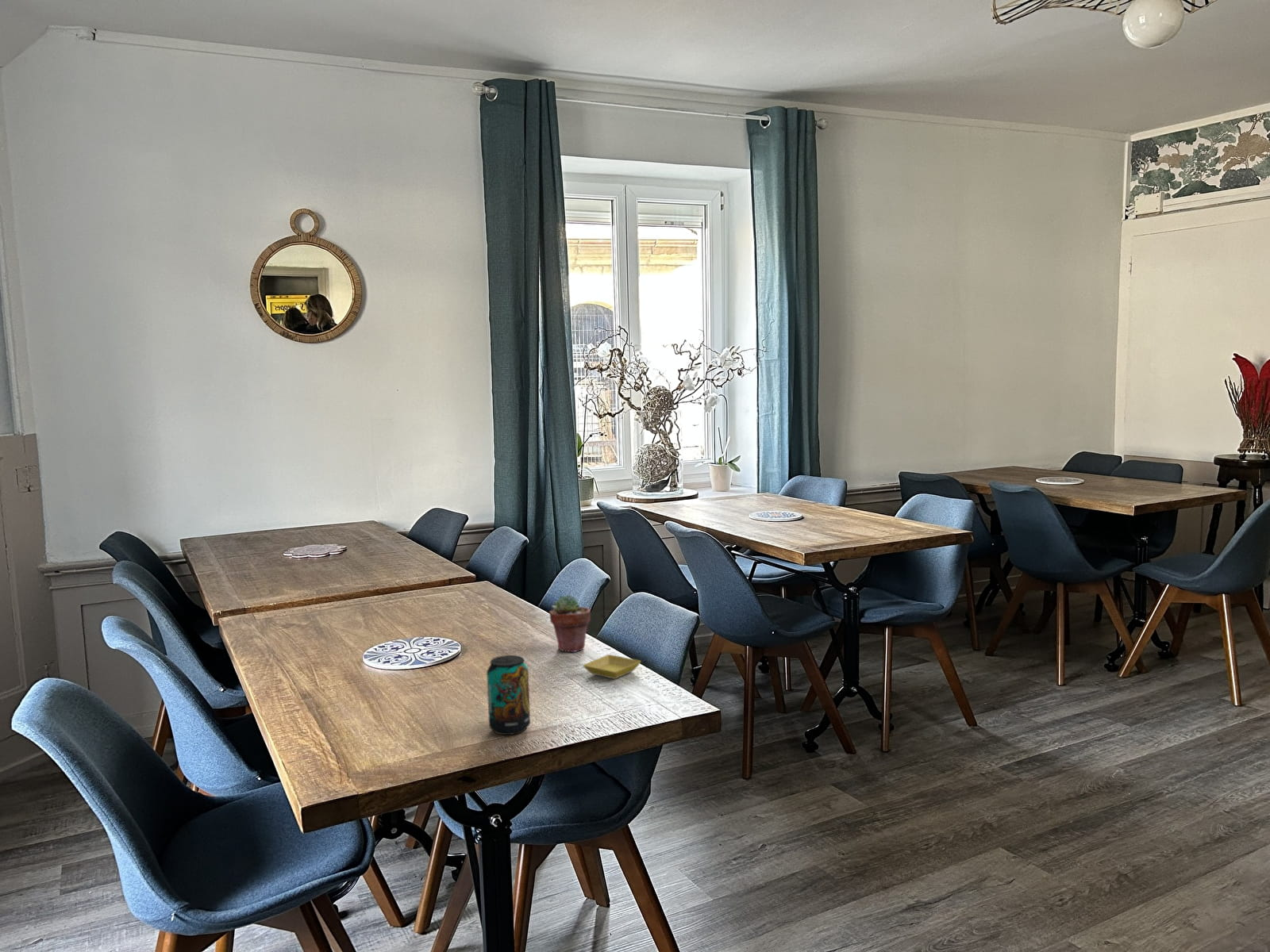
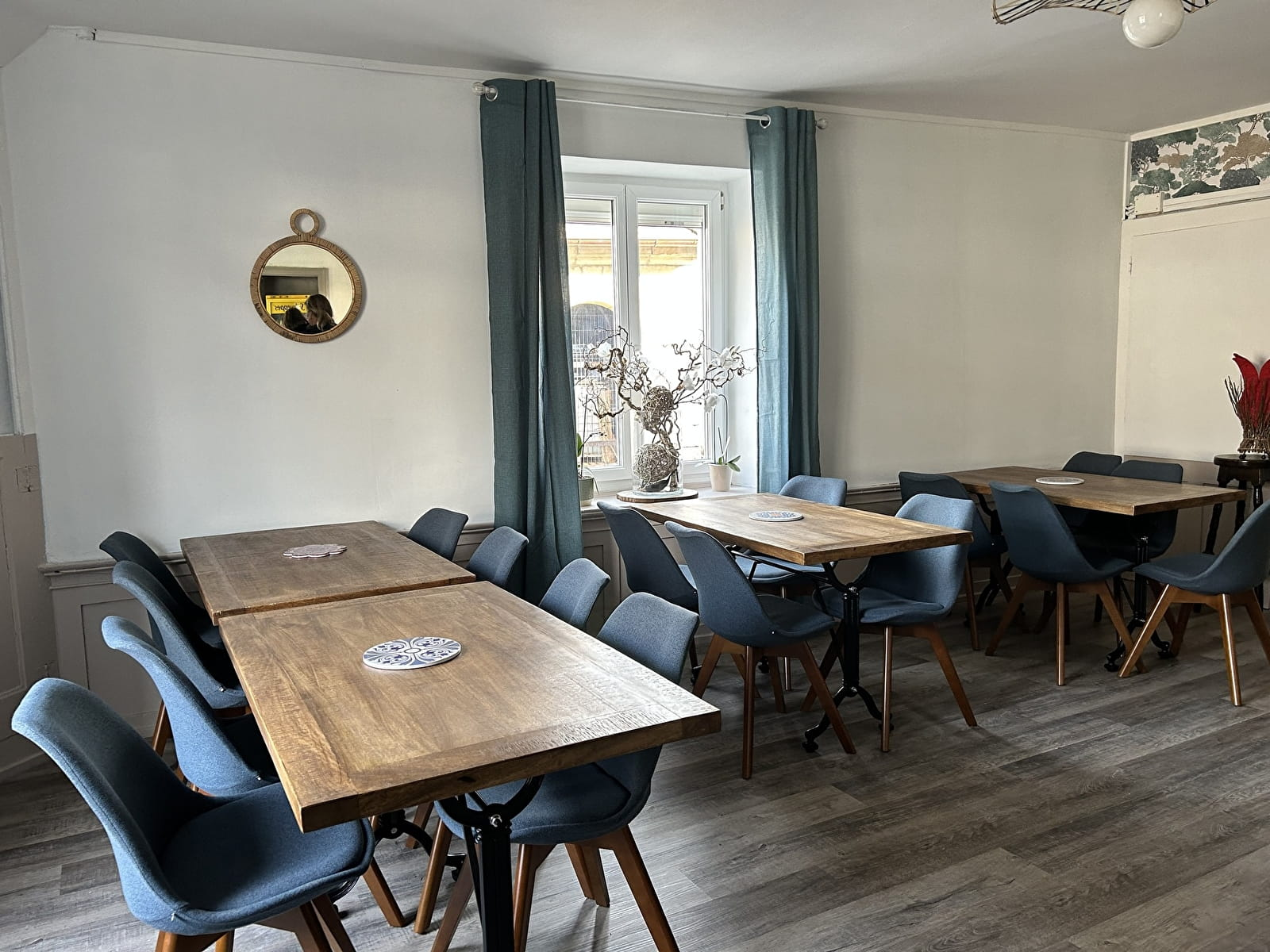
- beverage can (508, 694)
- saucer (612, 667)
- potted succulent (570, 621)
